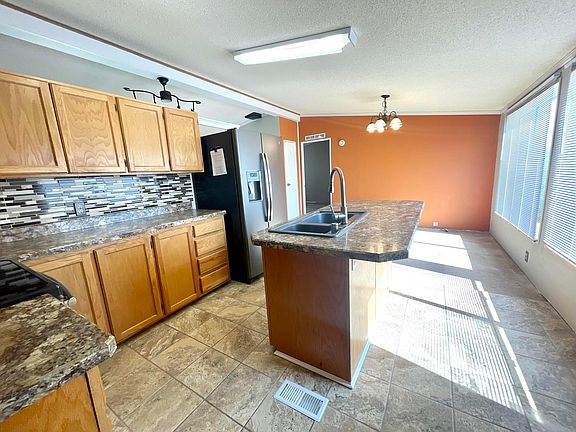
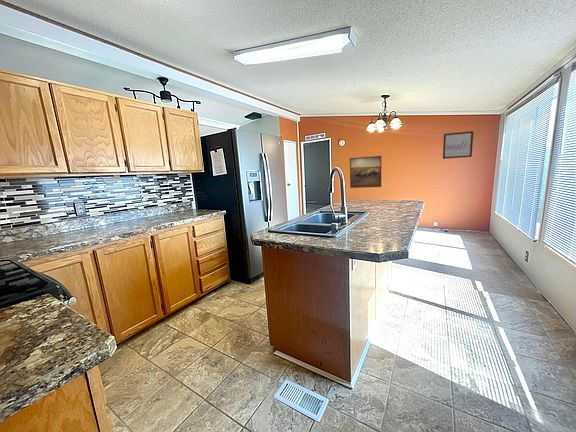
+ wall art (457, 145)
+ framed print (365, 172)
